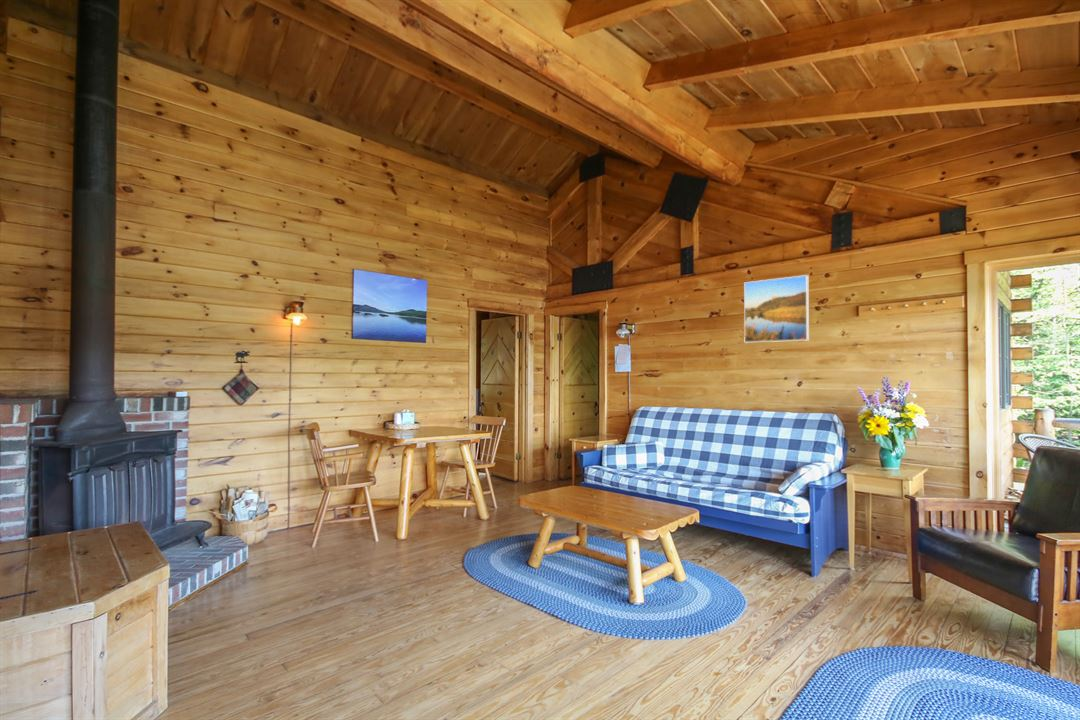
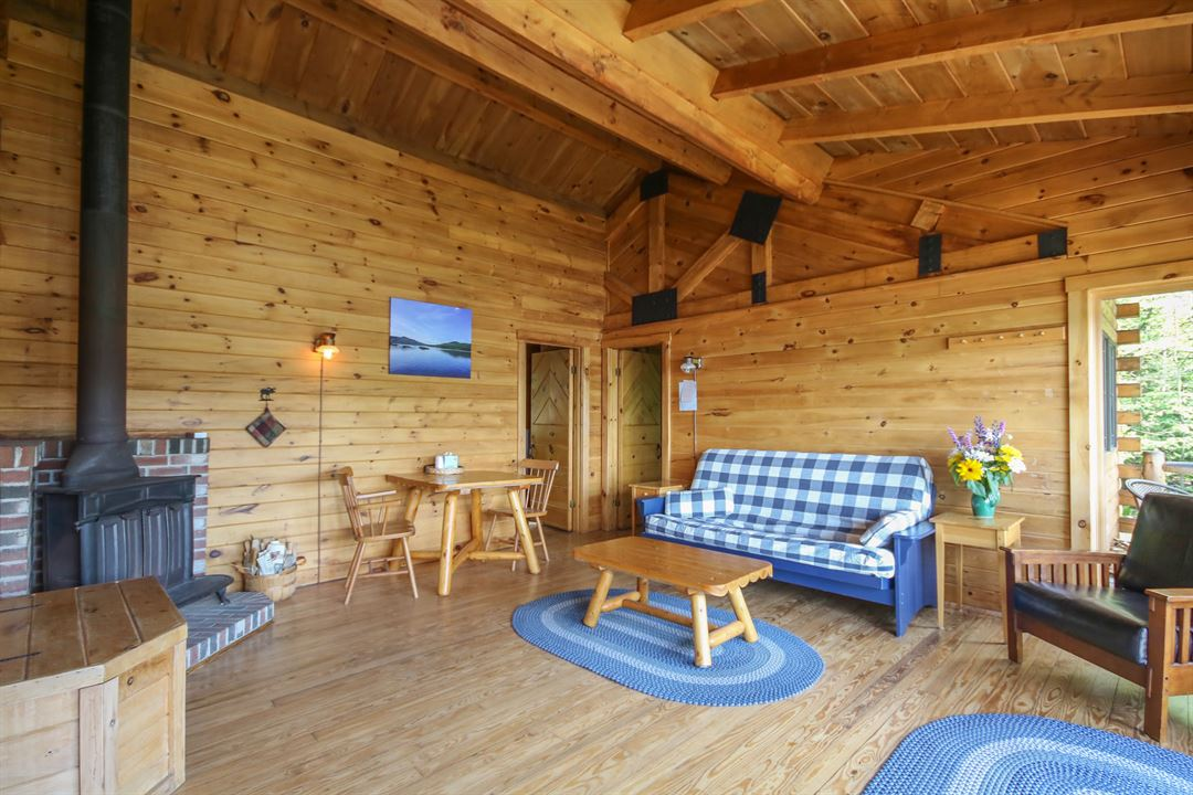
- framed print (775, 310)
